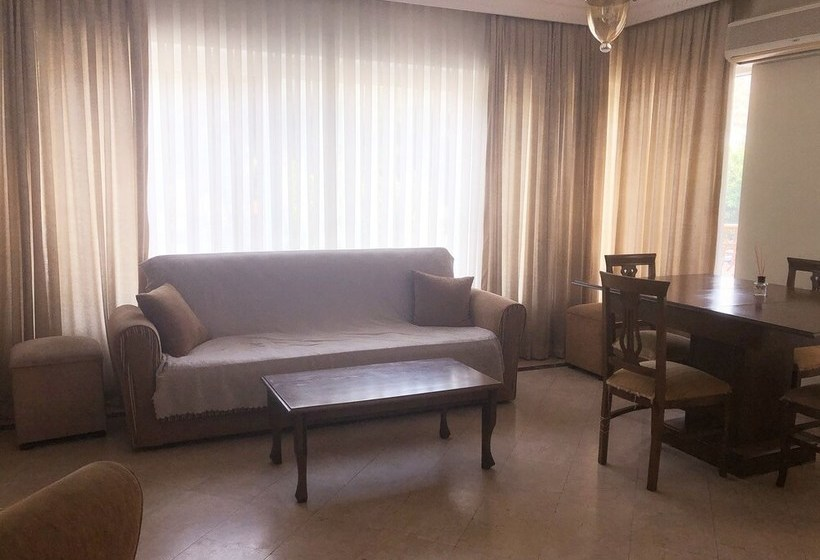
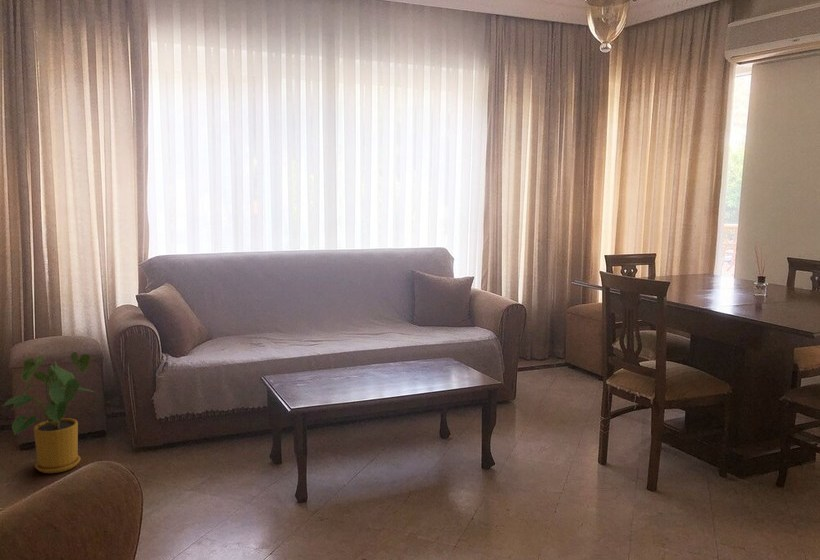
+ house plant (51, 414)
